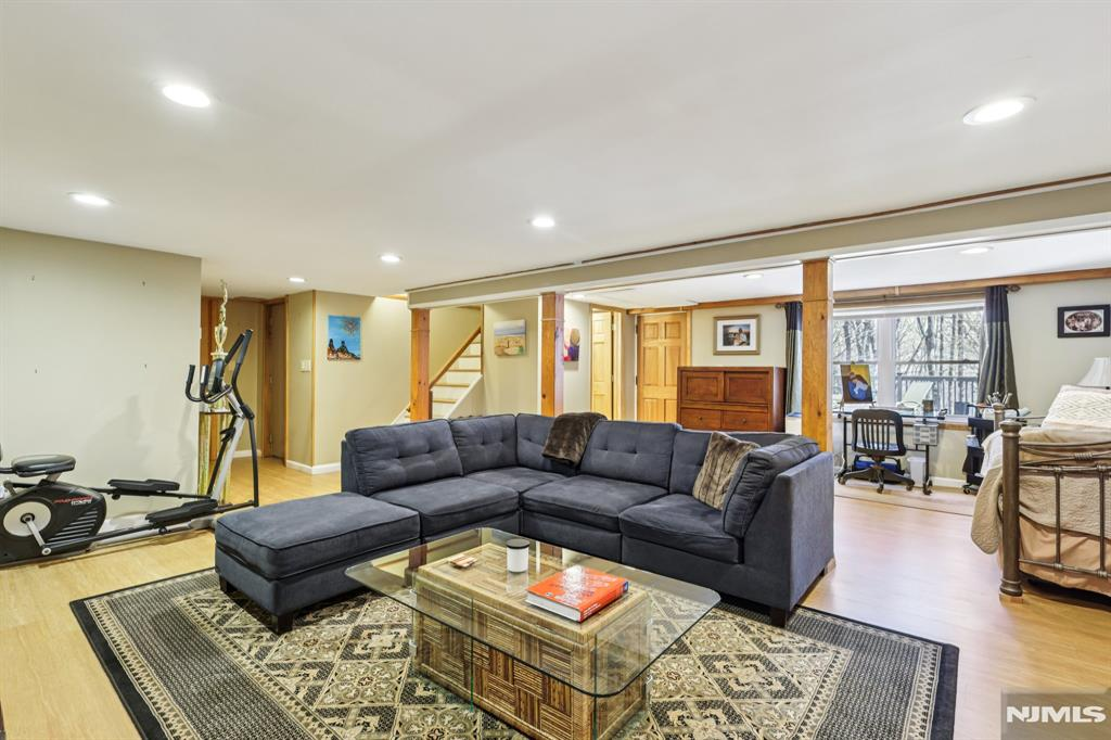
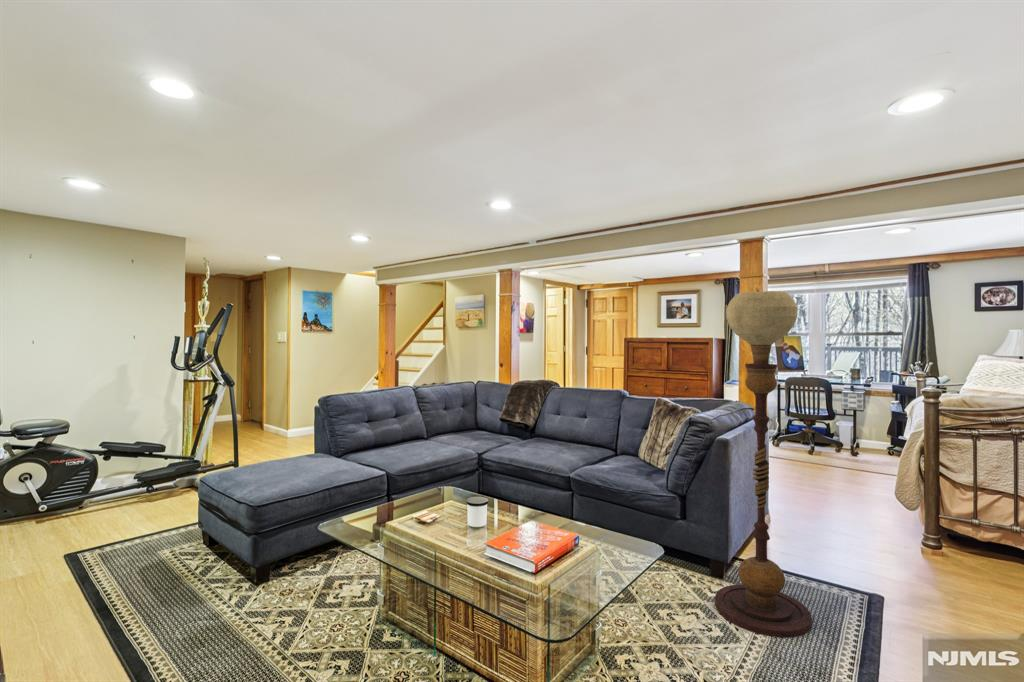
+ floor lamp (761, 452)
